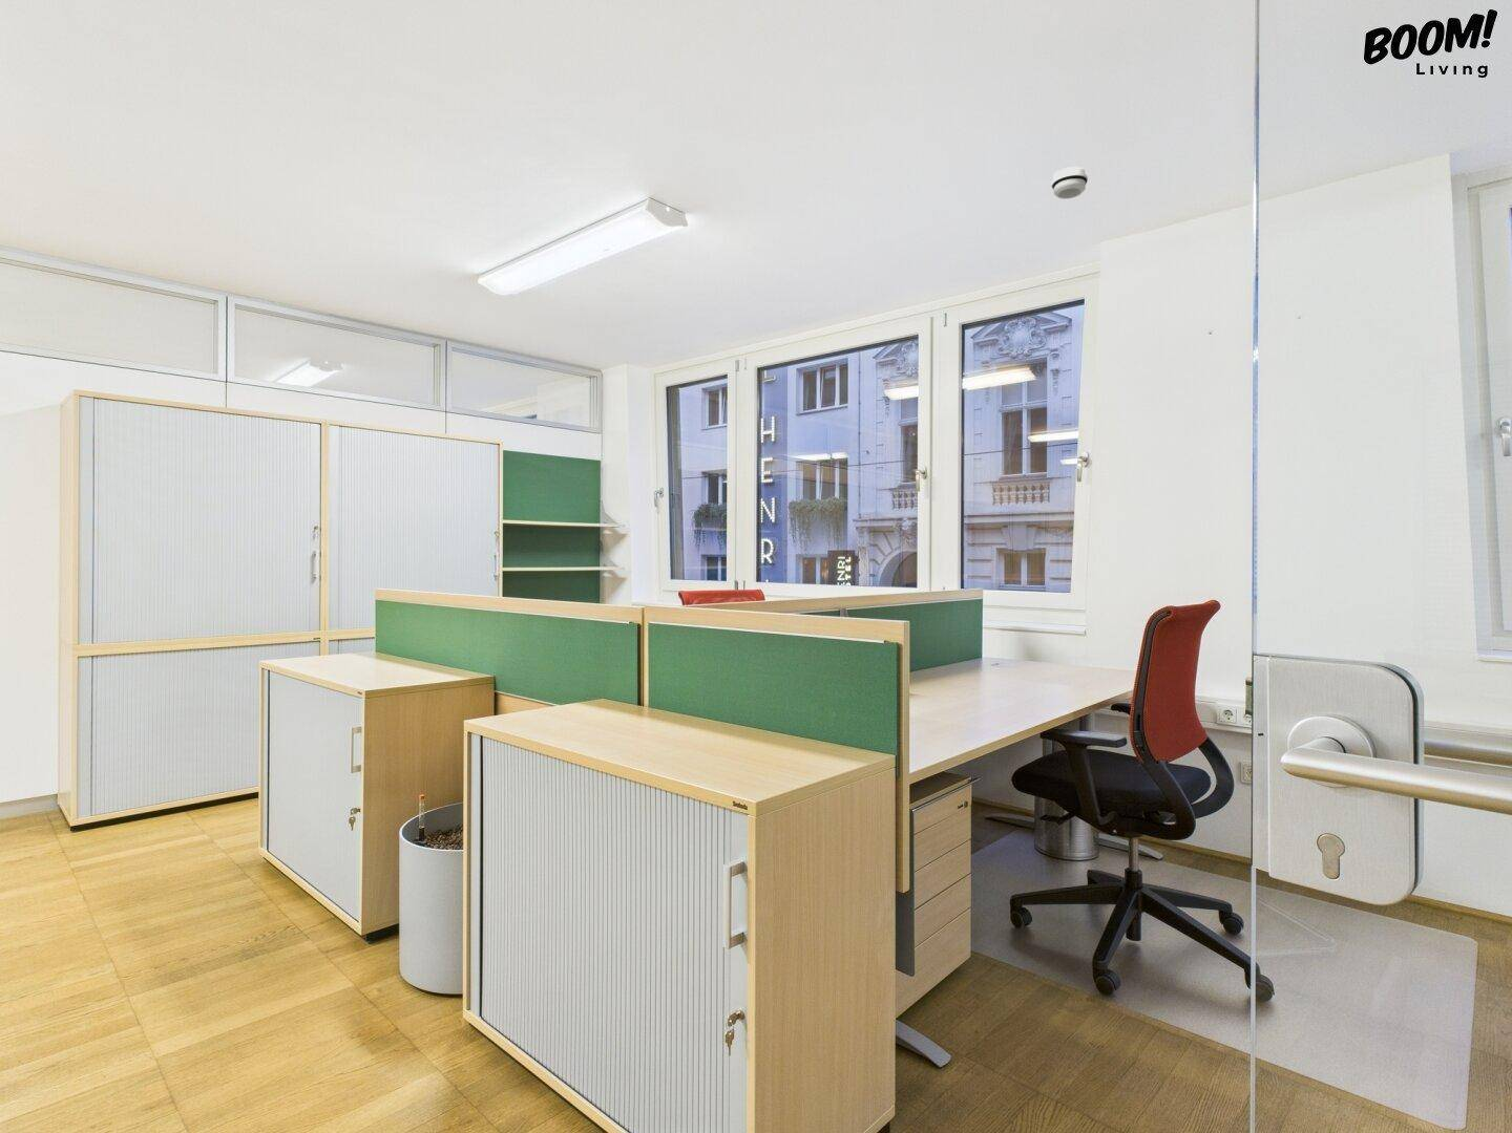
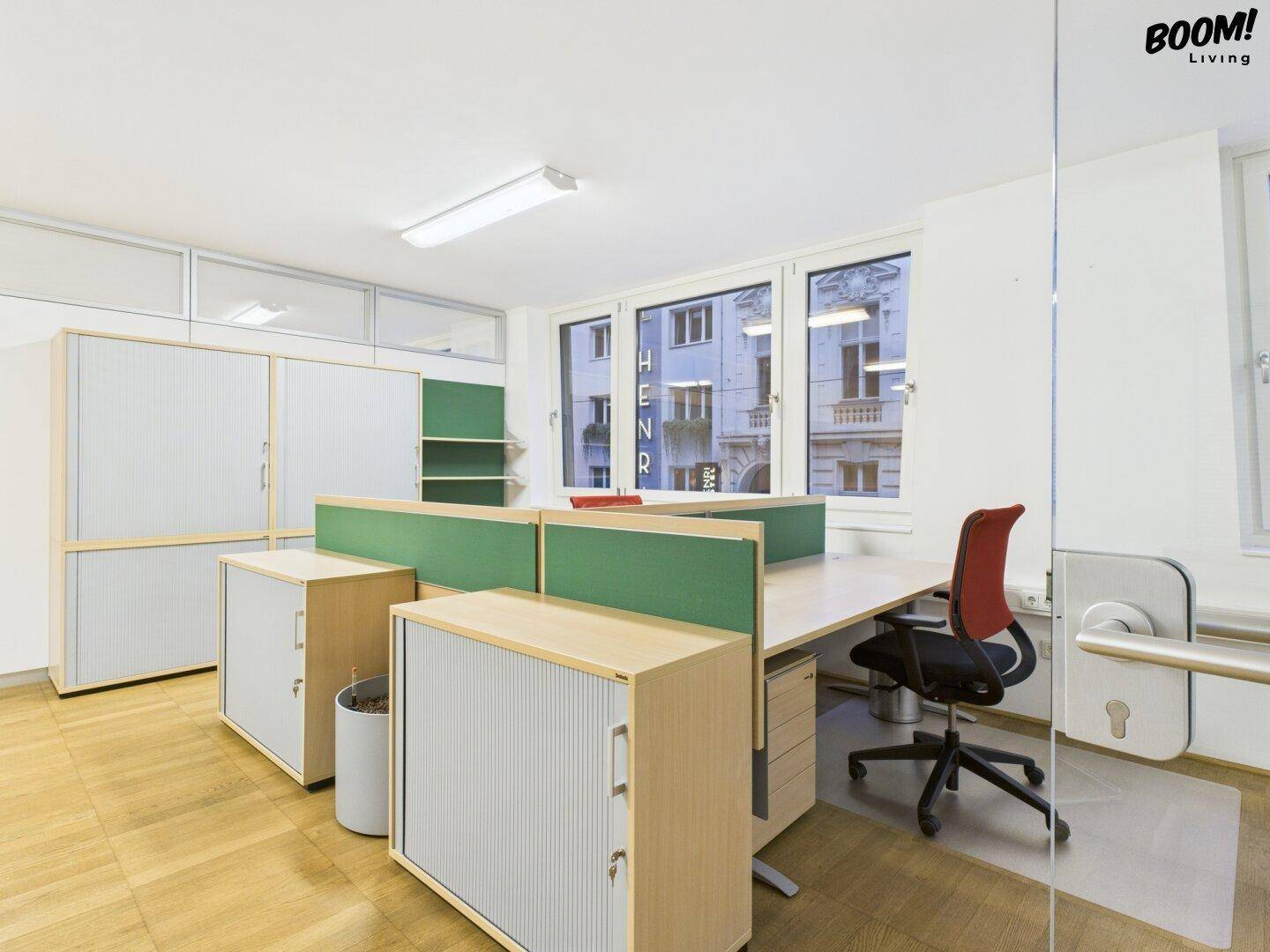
- smoke detector (1069, 183)
